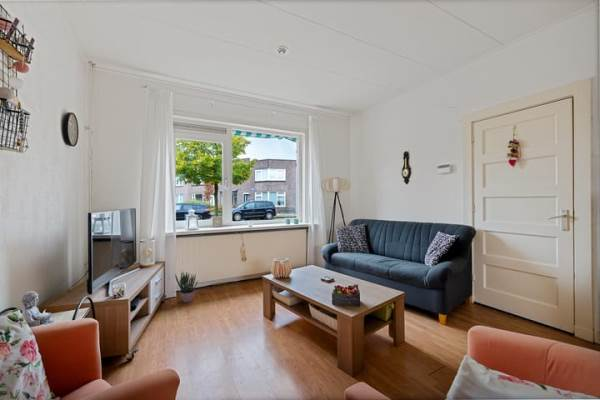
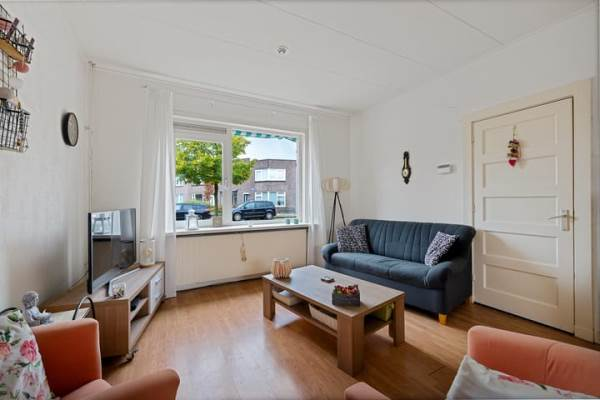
- potted plant (186, 286)
